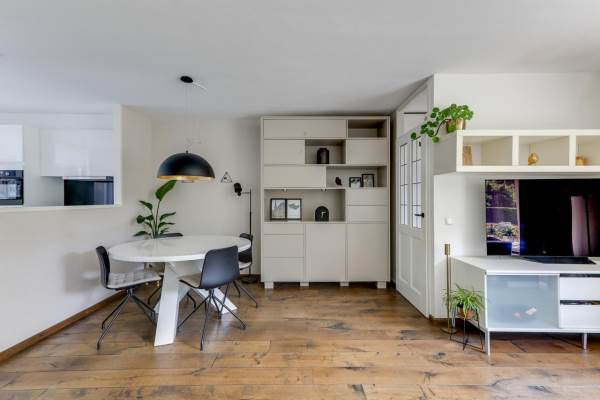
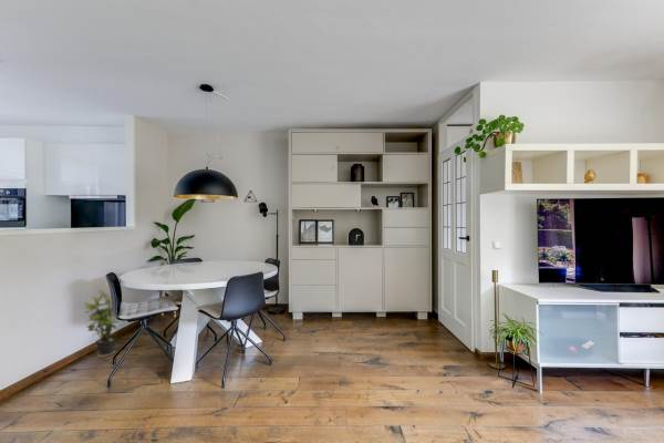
+ potted plant (102, 322)
